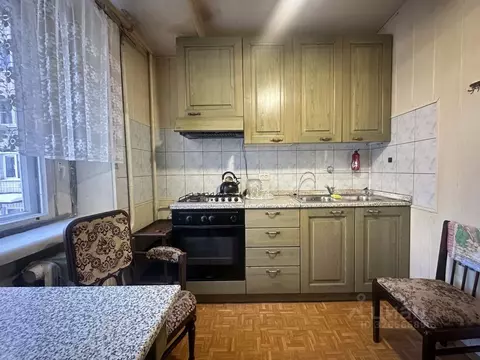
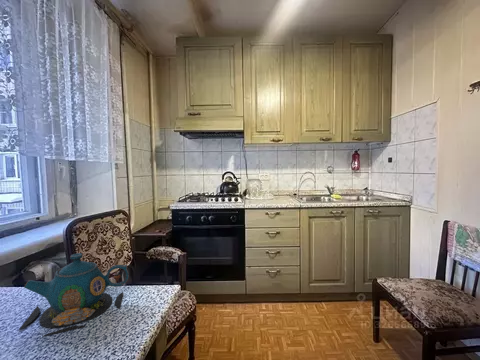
+ teapot (79, 281)
